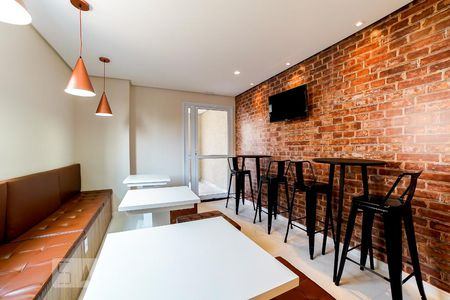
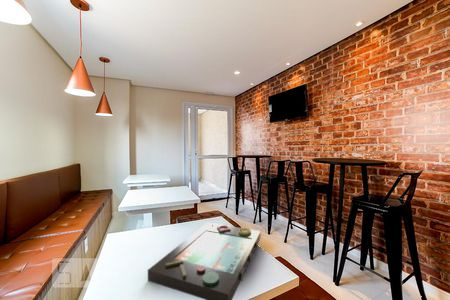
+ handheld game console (215, 250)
